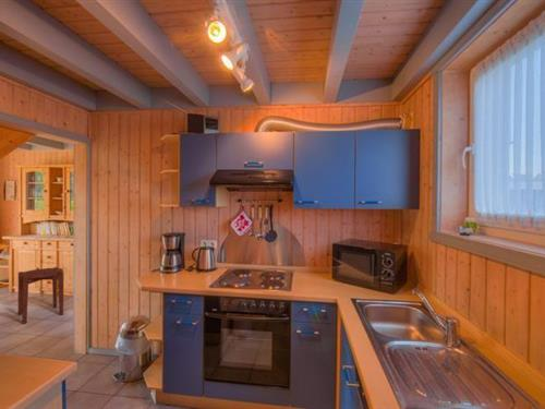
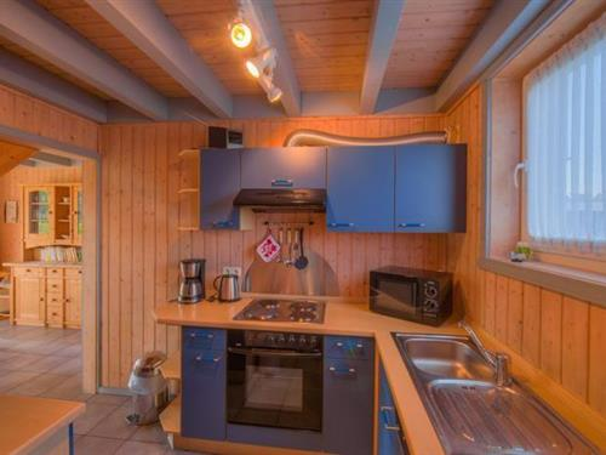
- side table (52, 292)
